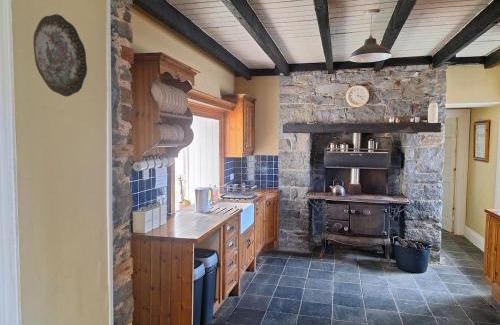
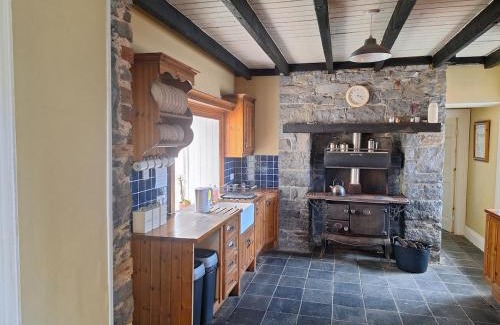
- decorative plate (59, 56)
